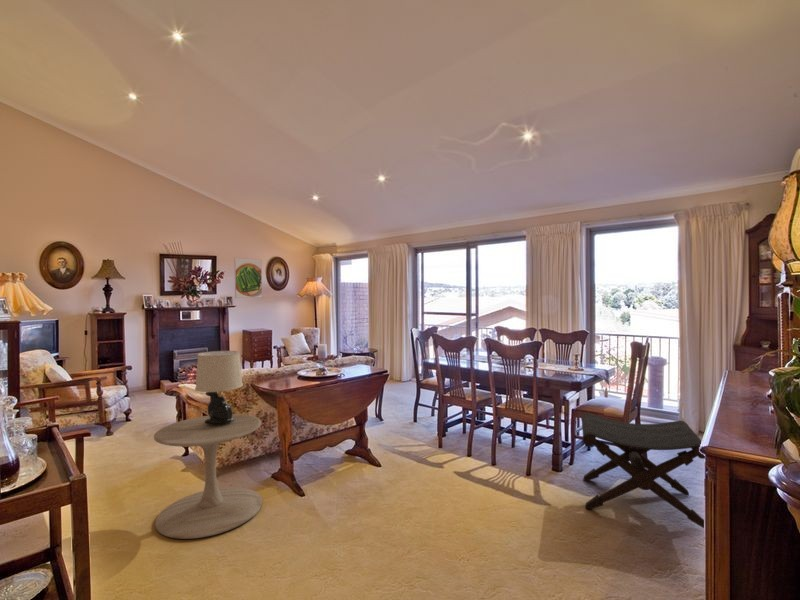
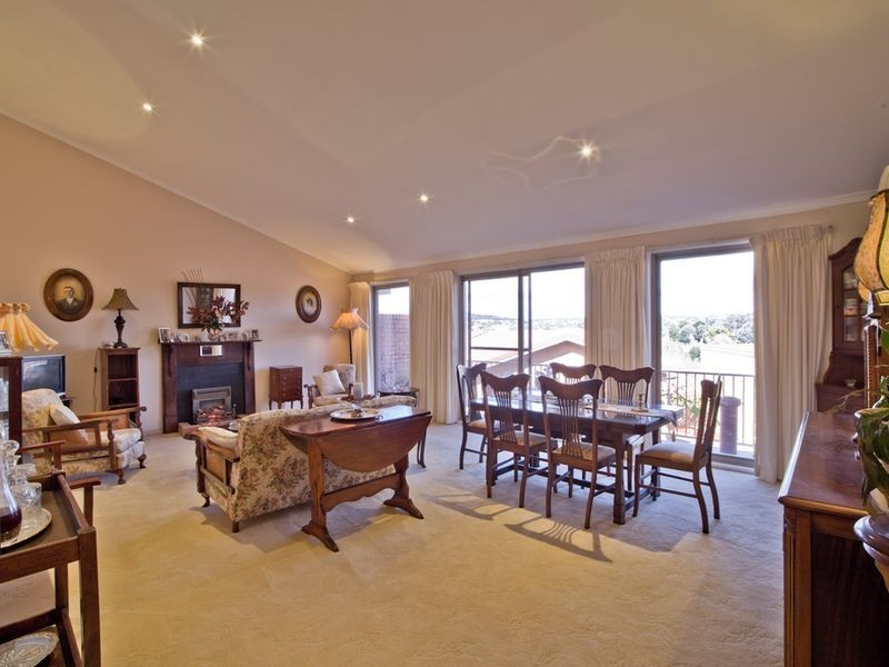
- side table (210, 469)
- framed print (248, 278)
- table lamp (219, 386)
- footstool (637, 463)
